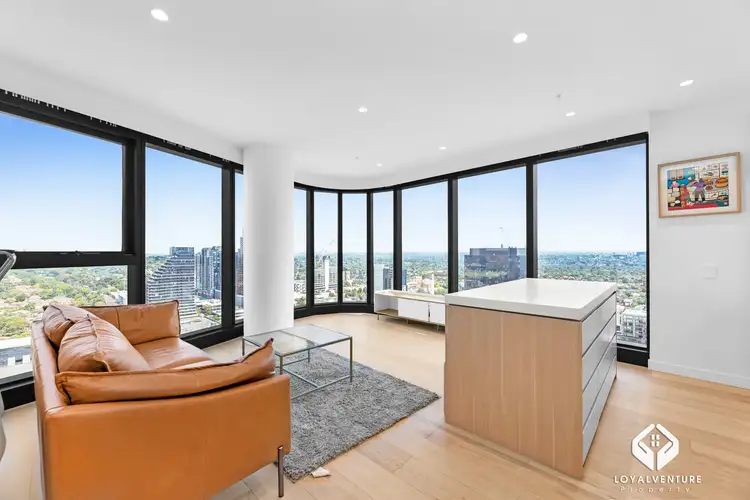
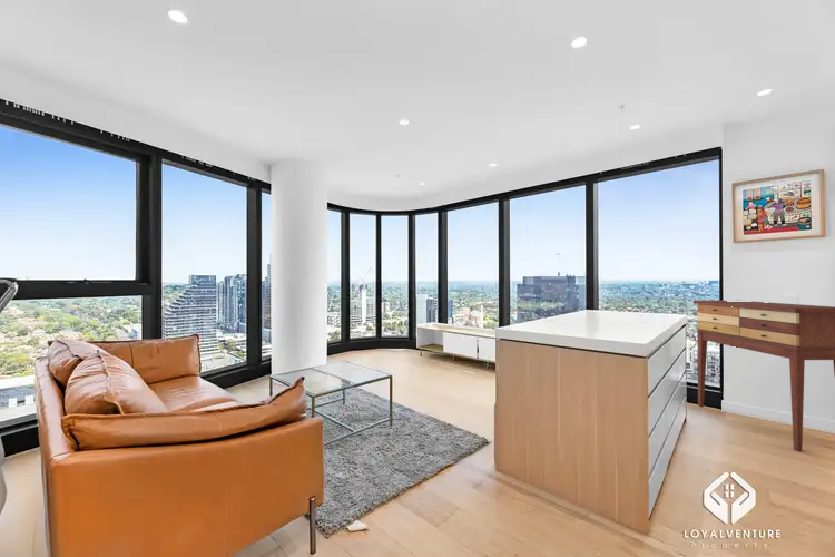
+ console table (762, 352)
